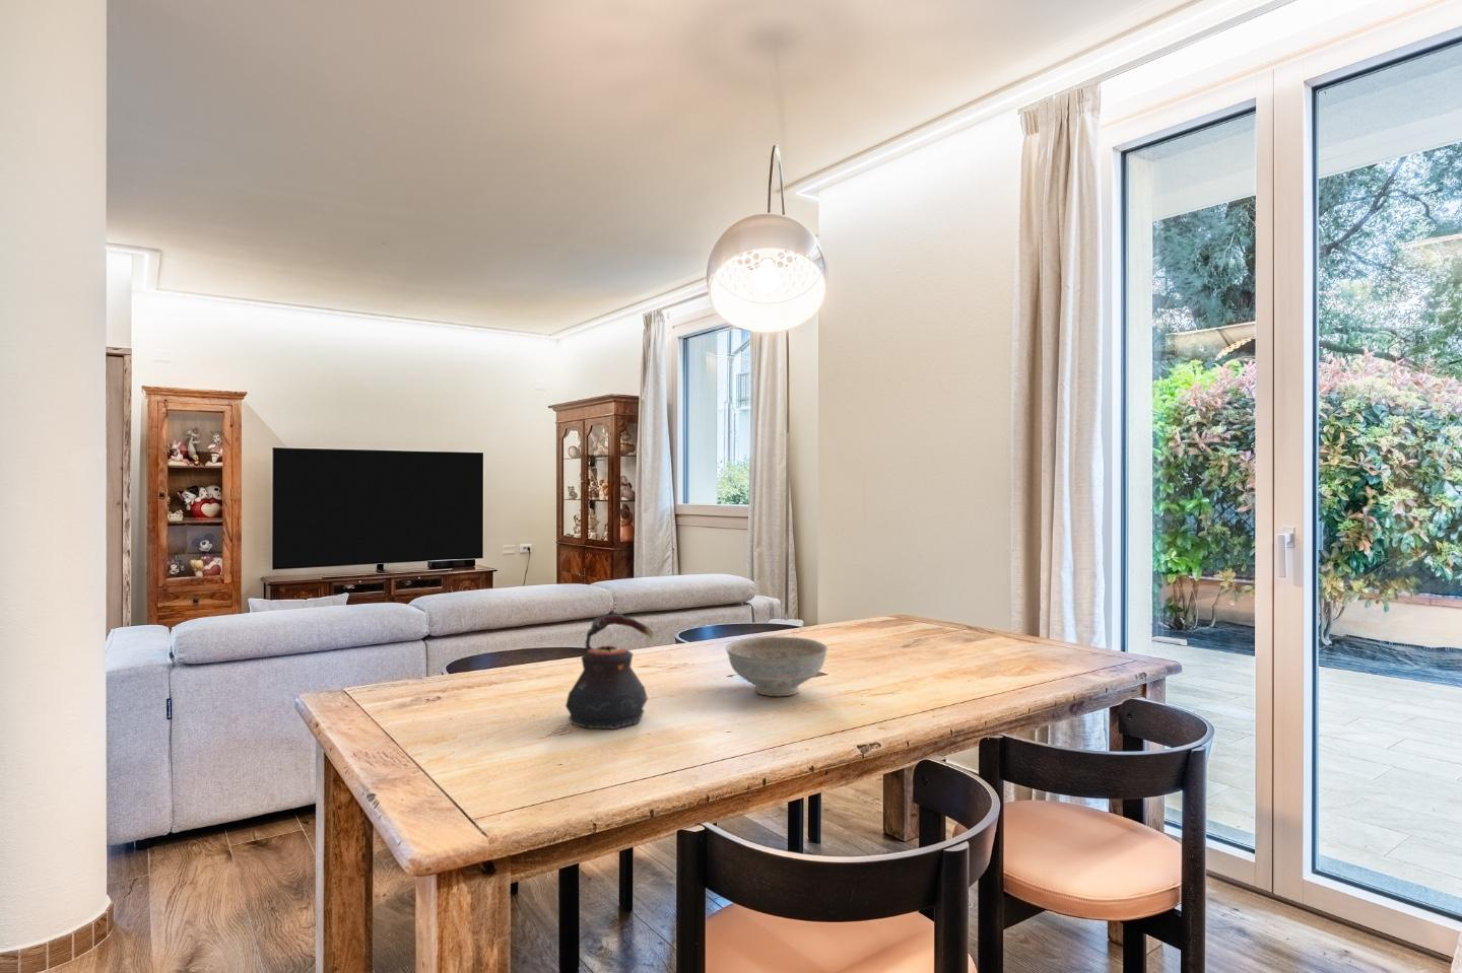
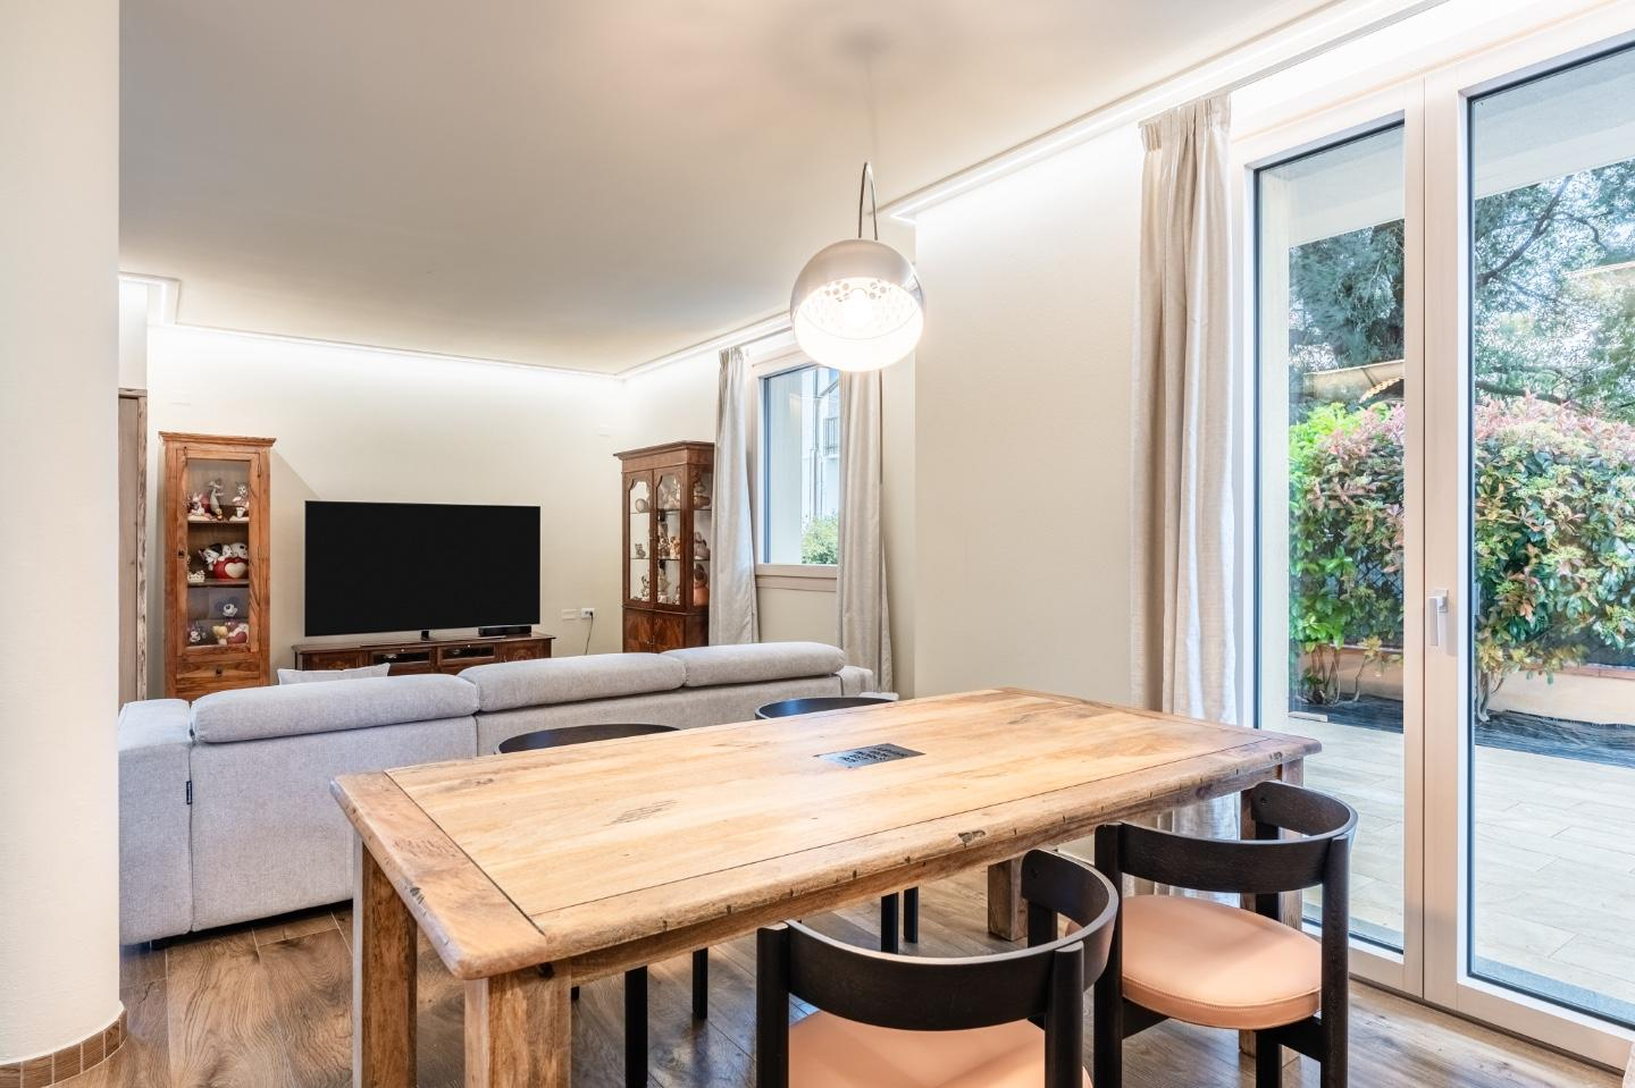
- teapot (606, 666)
- decorative bowl (776, 668)
